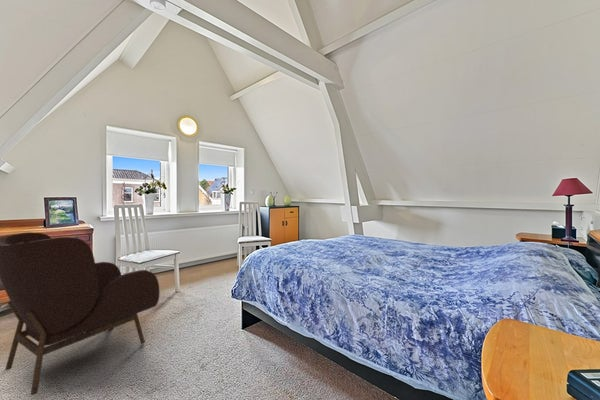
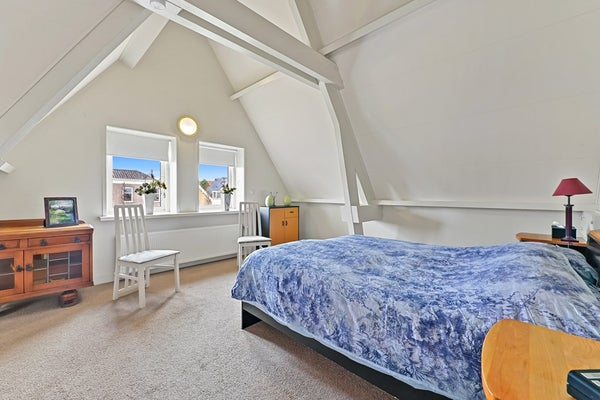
- armchair (81, 293)
